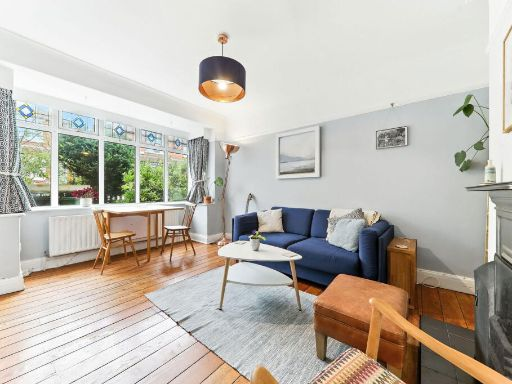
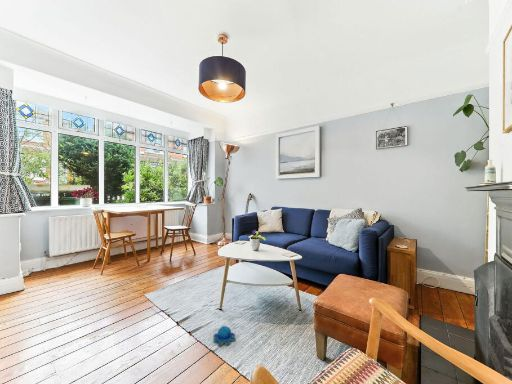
+ plush toy (224, 333)
